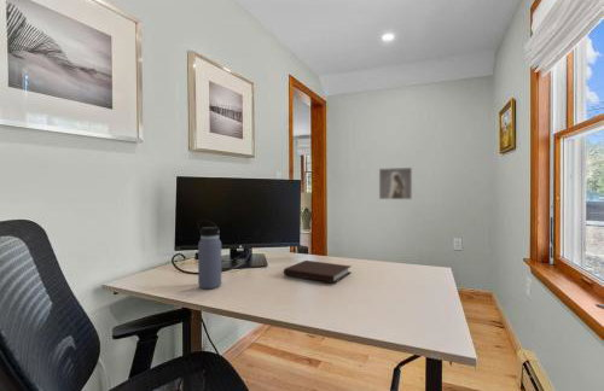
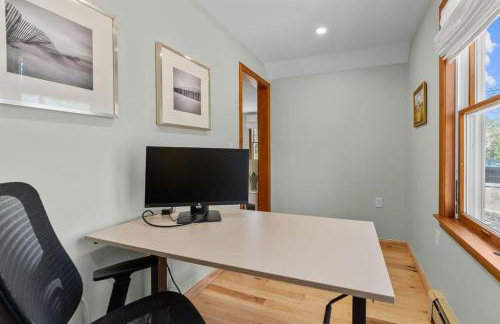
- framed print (395, 183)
- notebook (318, 270)
- water bottle (209, 252)
